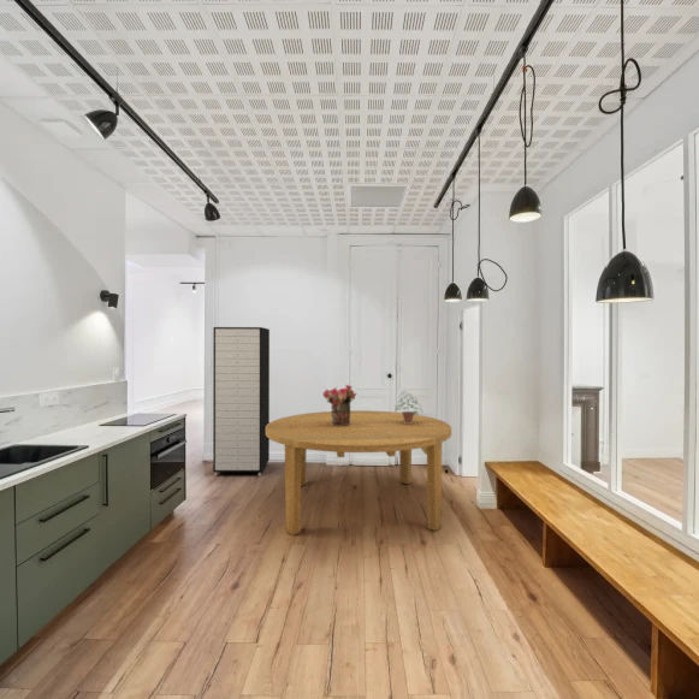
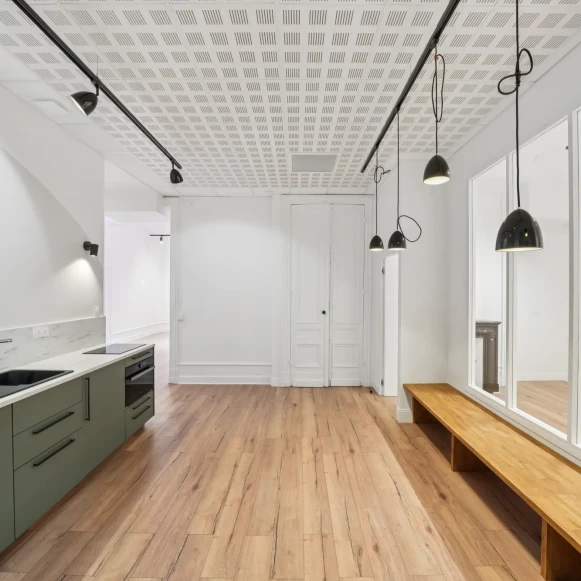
- dining table (357, 451)
- storage cabinet (242, 398)
- potted plant (410, 407)
- bouquet (339, 403)
